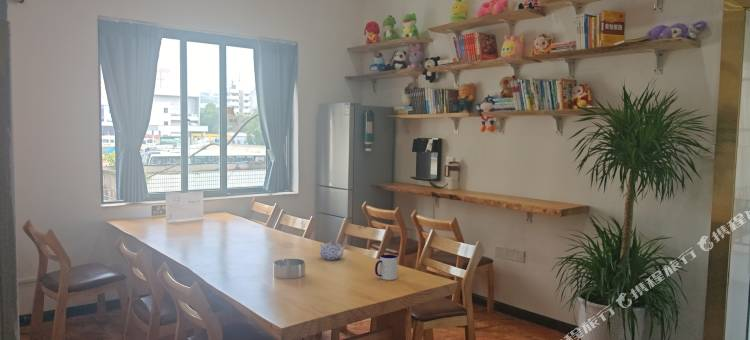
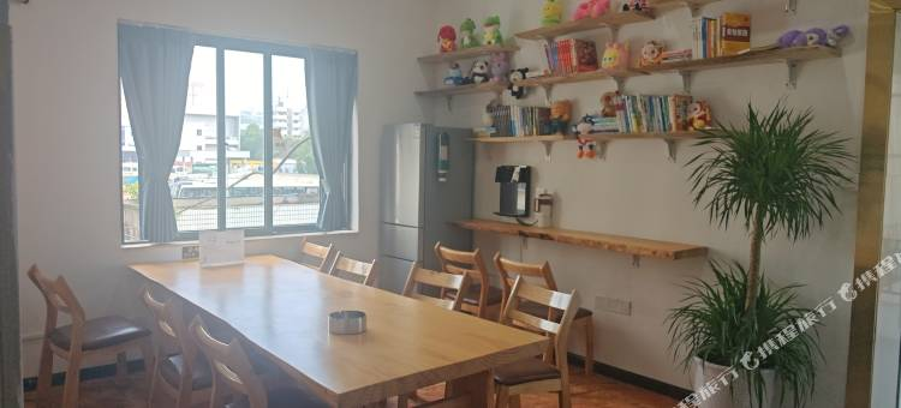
- mug (385, 267)
- teapot (332, 249)
